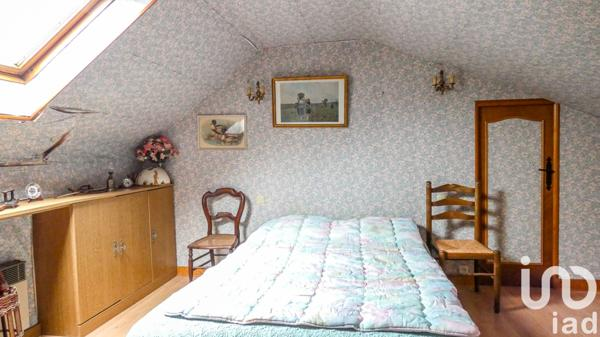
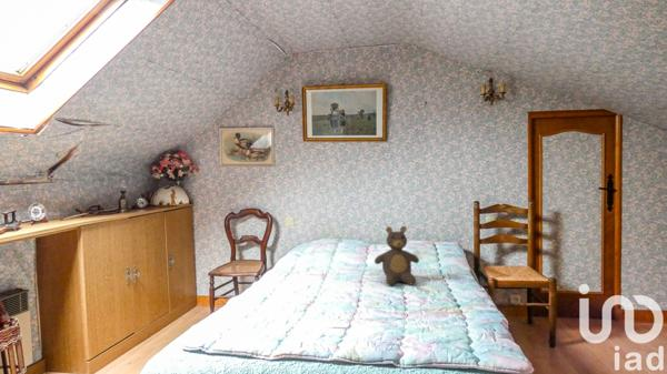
+ teddy bear (398, 254)
